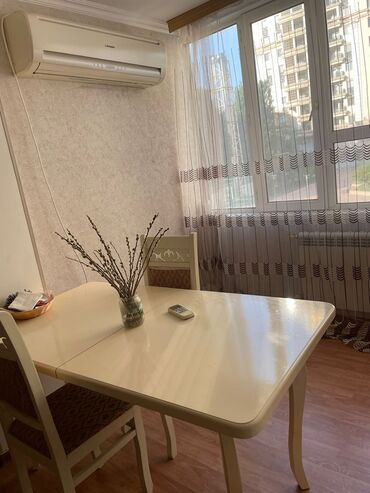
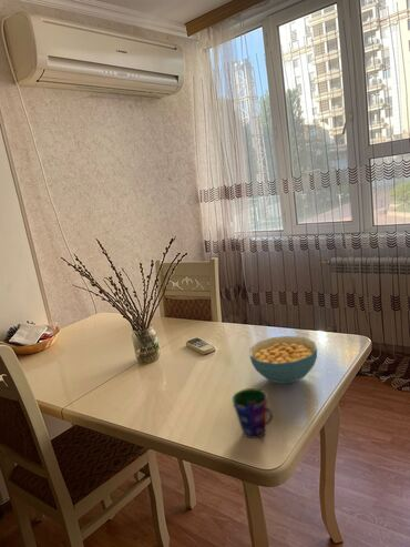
+ cereal bowl (284, 364)
+ cup (255, 416)
